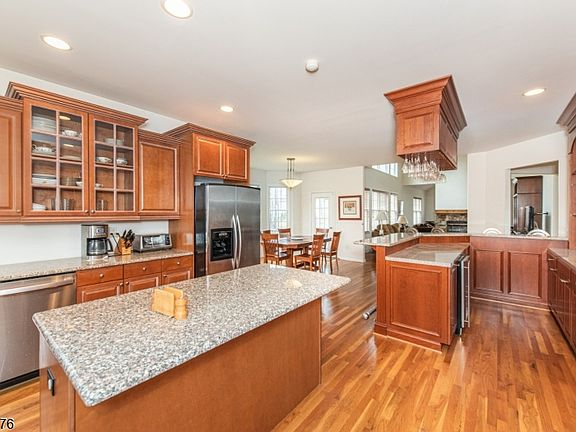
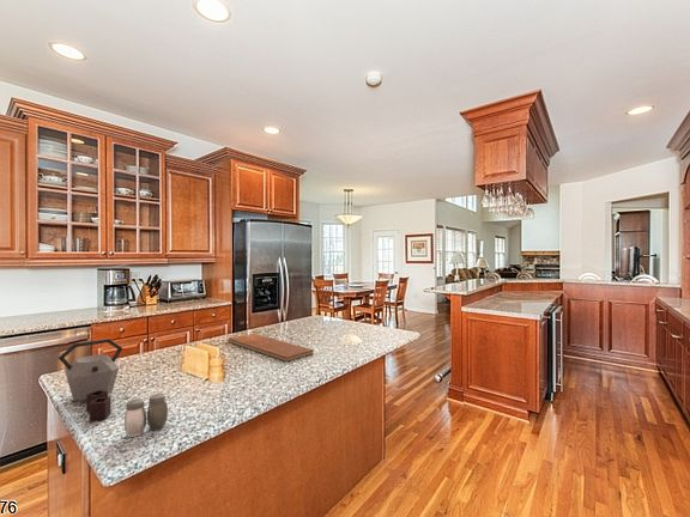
+ salt and pepper shaker (145, 413)
+ kettle (95, 375)
+ chopping board (267, 345)
